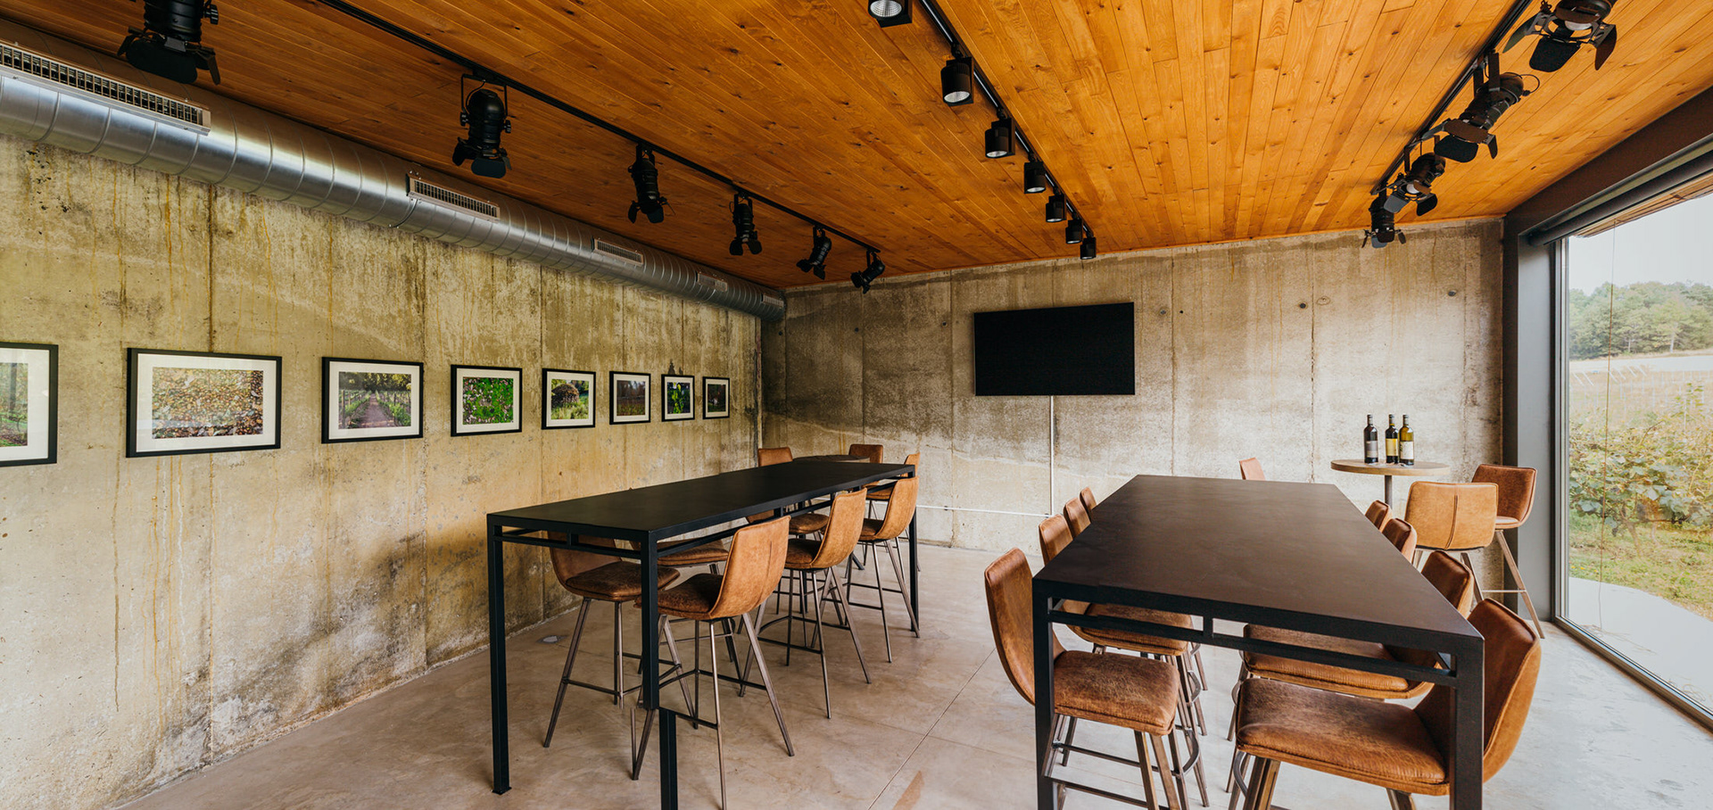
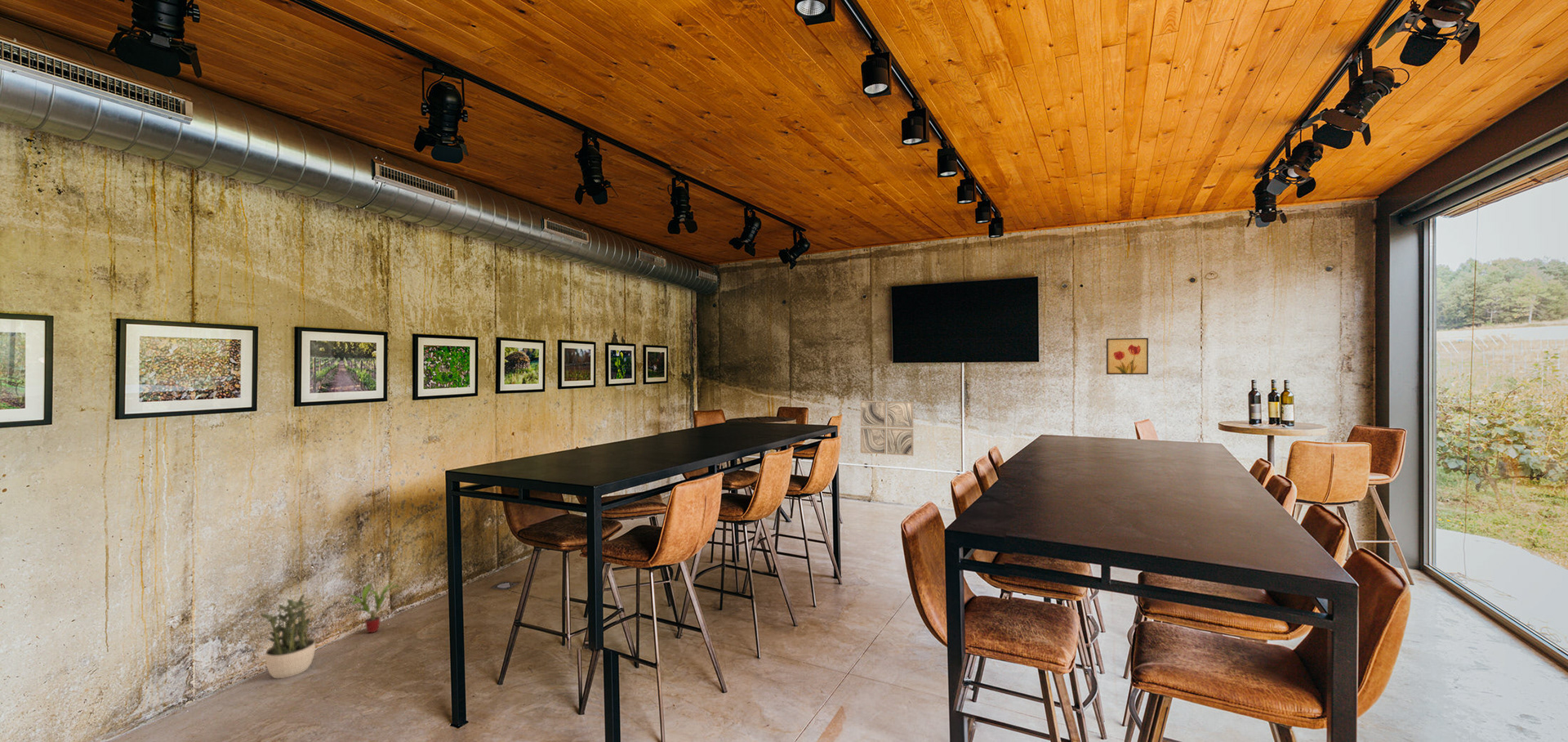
+ wall art (1126, 356)
+ wall art (887, 427)
+ potted plant (287, 634)
+ potted plant (376, 609)
